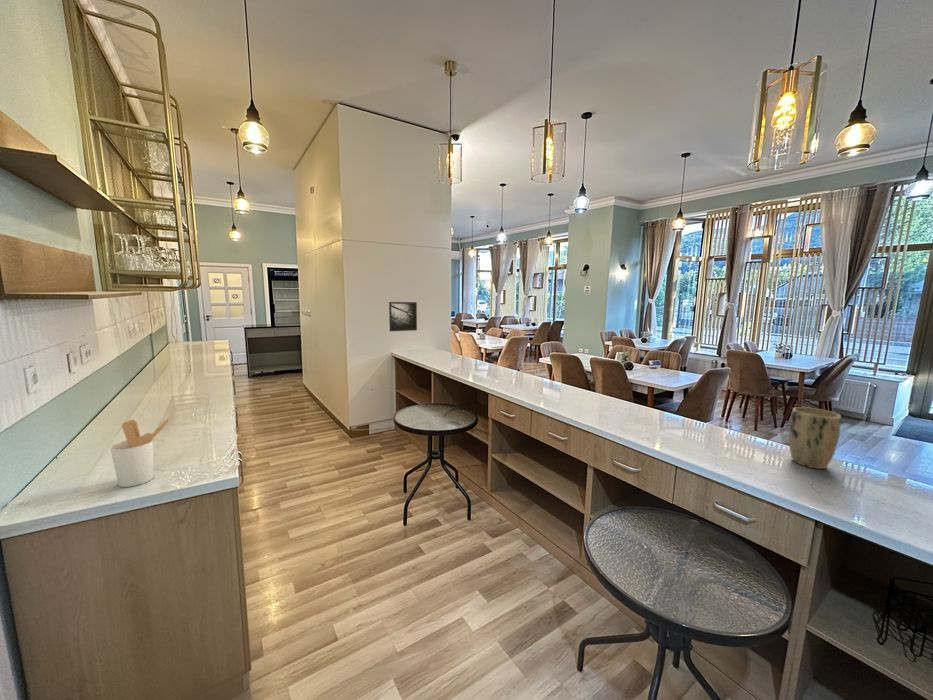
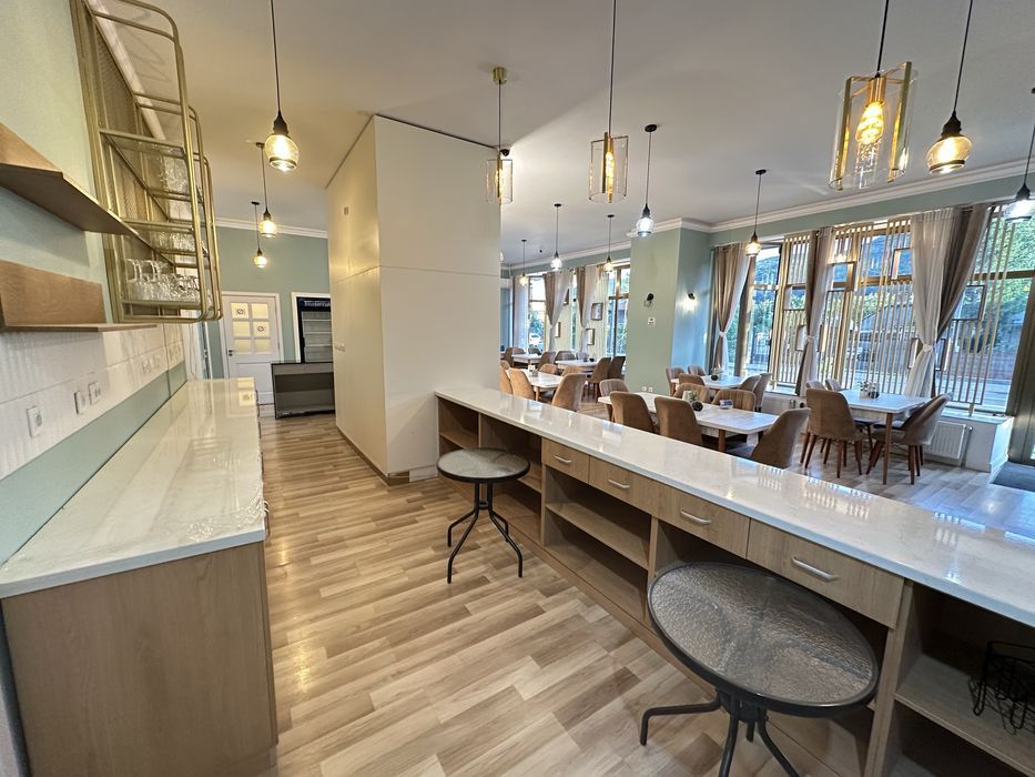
- plant pot (812, 437)
- utensil holder (144, 450)
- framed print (403, 316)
